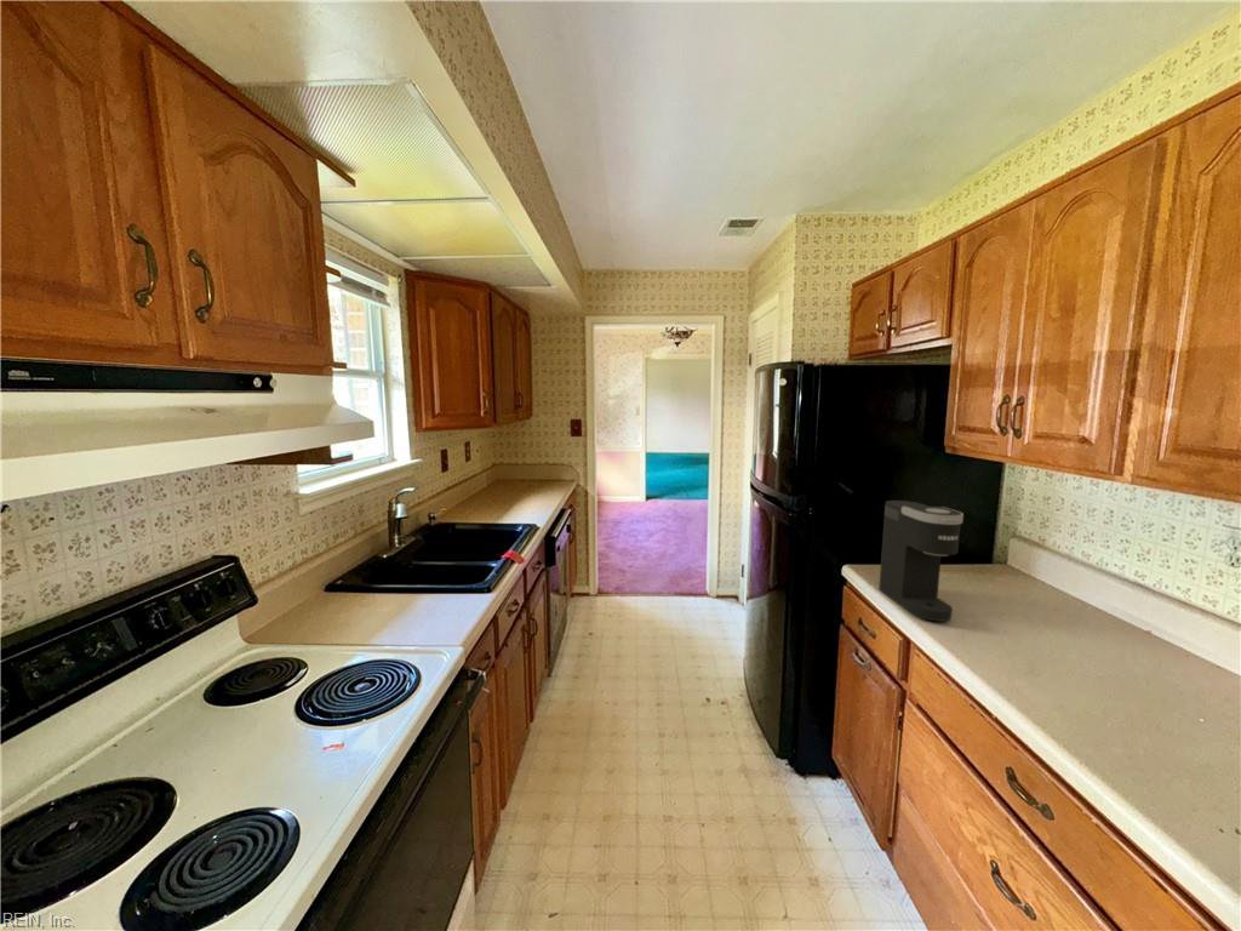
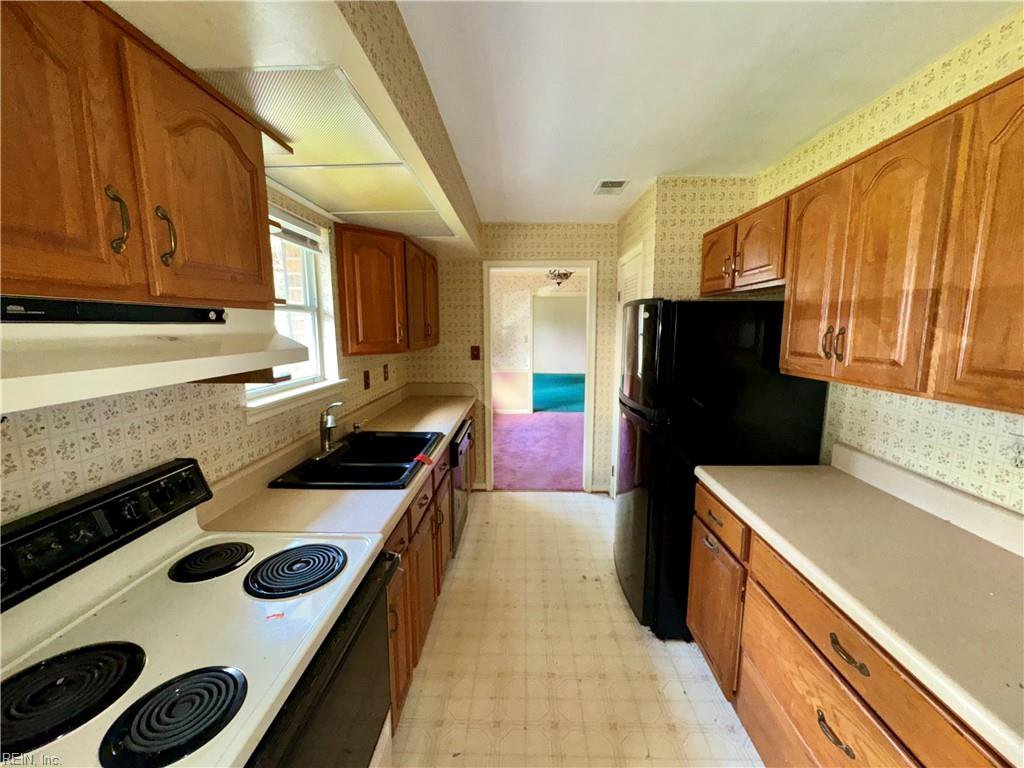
- coffee maker (916, 554)
